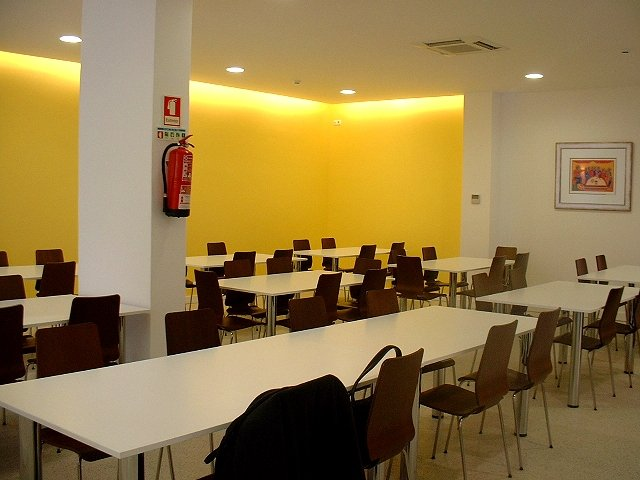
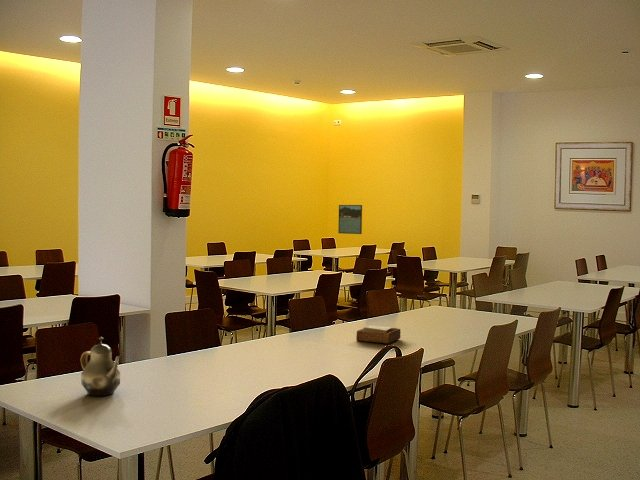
+ napkin holder (378, 333)
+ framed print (350, 219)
+ teapot (100, 364)
